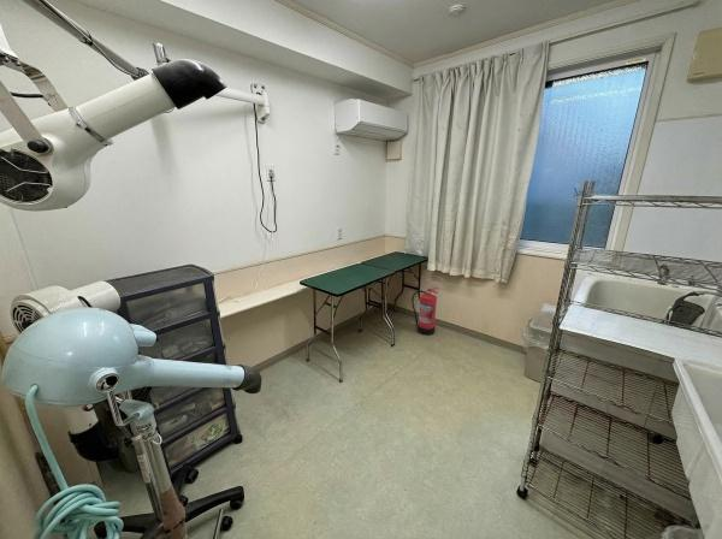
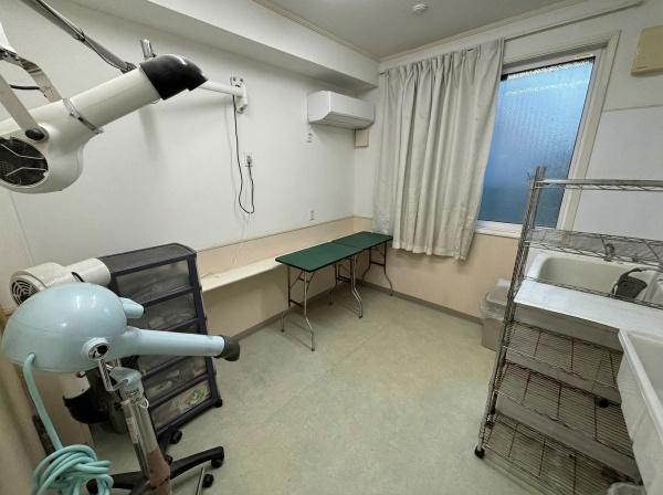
- fire extinguisher (424, 307)
